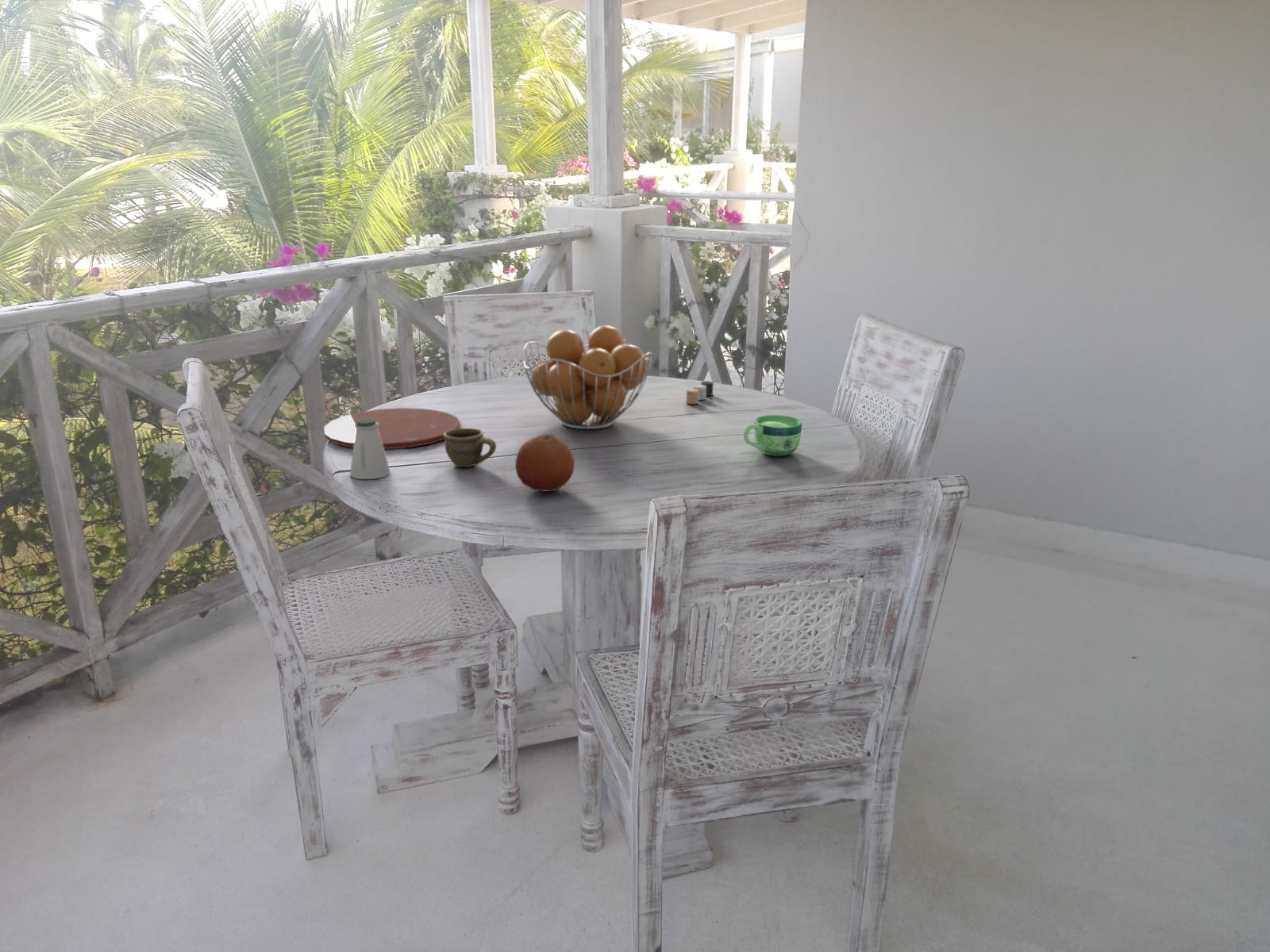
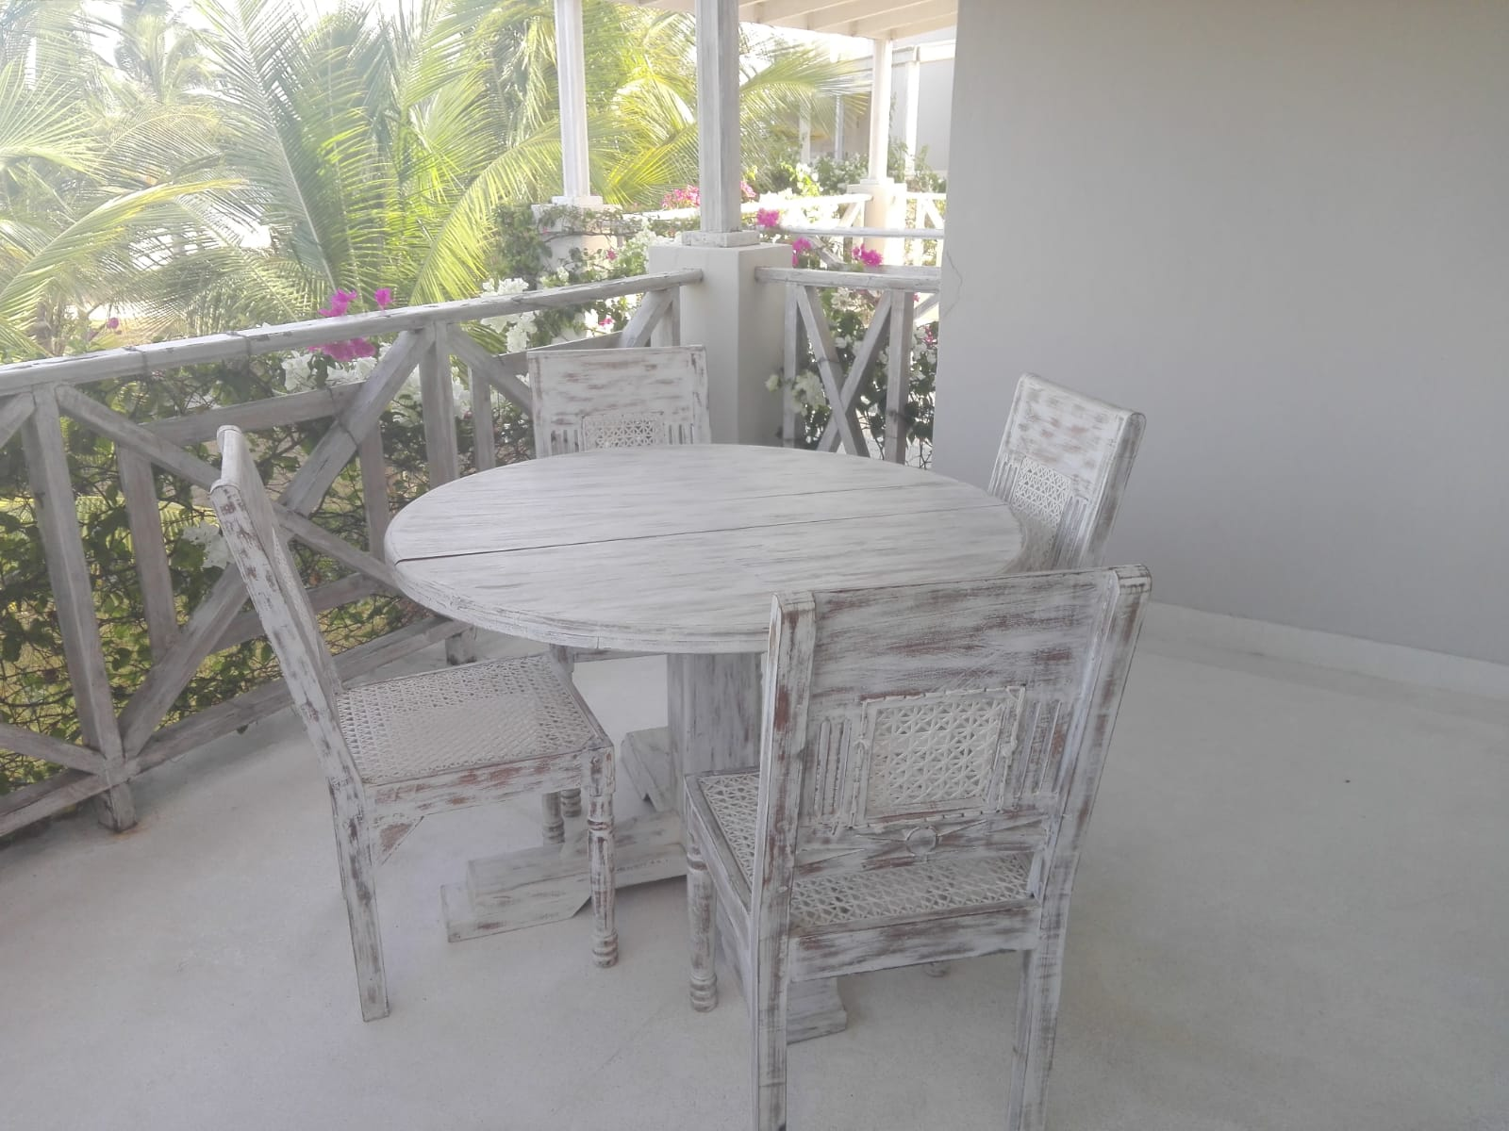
- candle (699, 392)
- cup (470, 449)
- fruit basket (587, 375)
- cup (772, 438)
- fruit (544, 462)
- plate (393, 427)
- saltshaker (368, 447)
